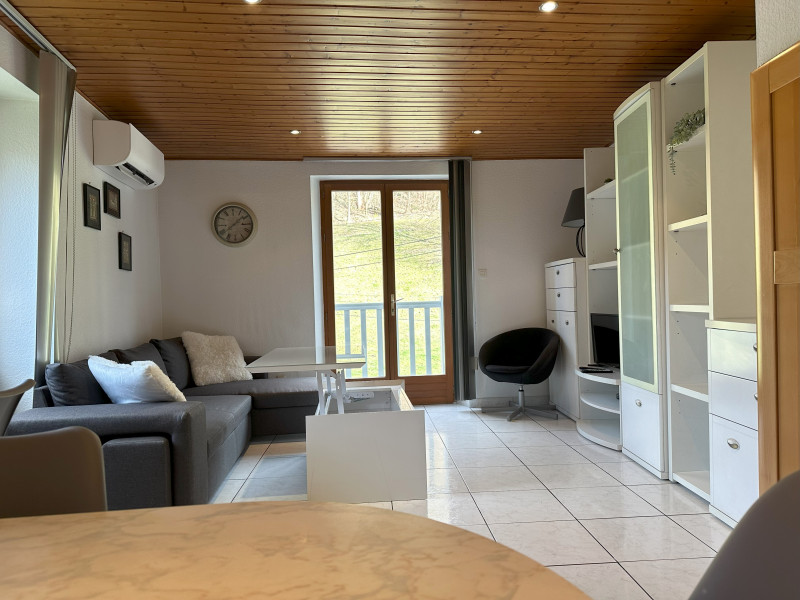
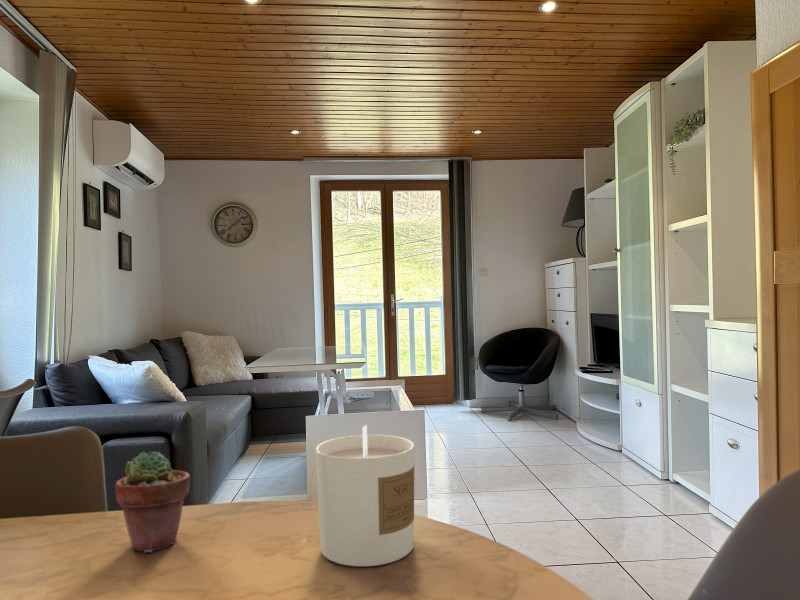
+ candle (366, 486)
+ potted succulent (153, 496)
